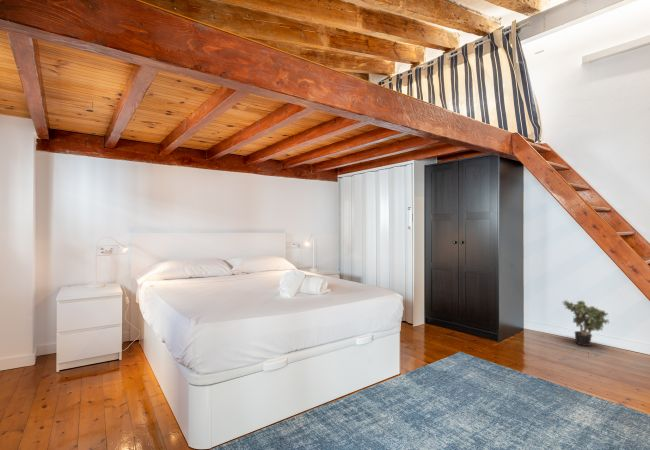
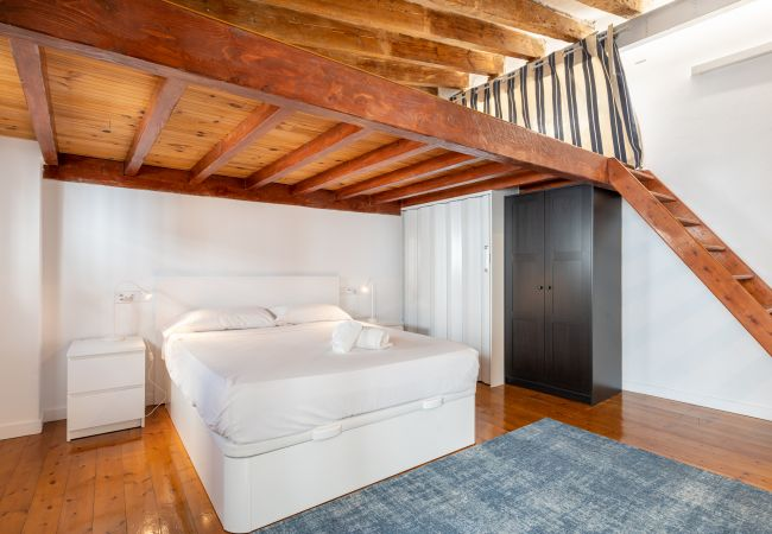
- potted plant (583, 323)
